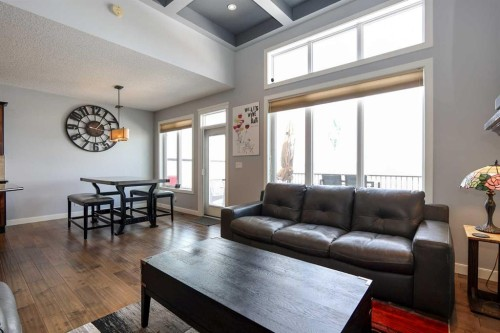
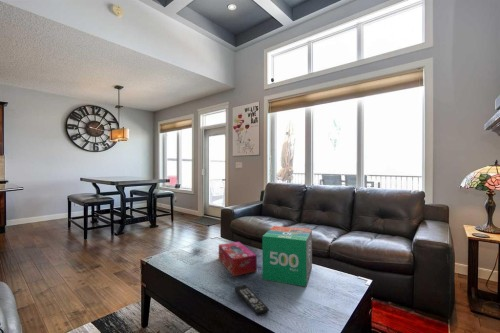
+ remote control (250, 299)
+ tissue box (236, 257)
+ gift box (288, 253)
